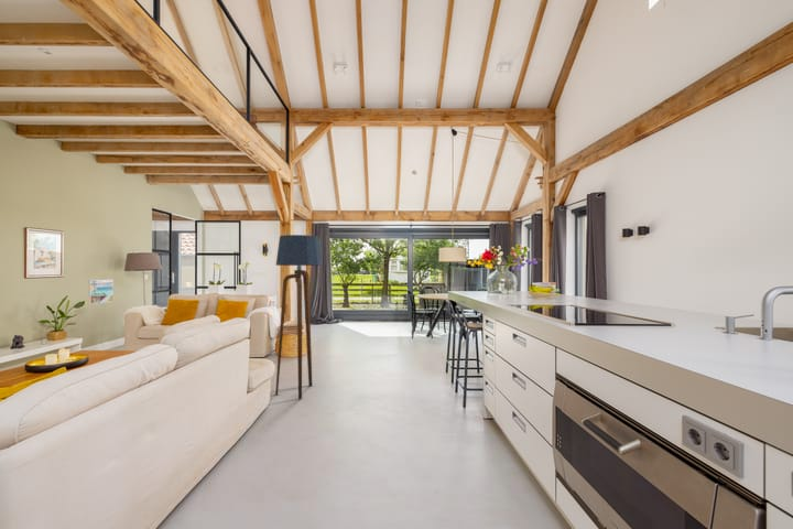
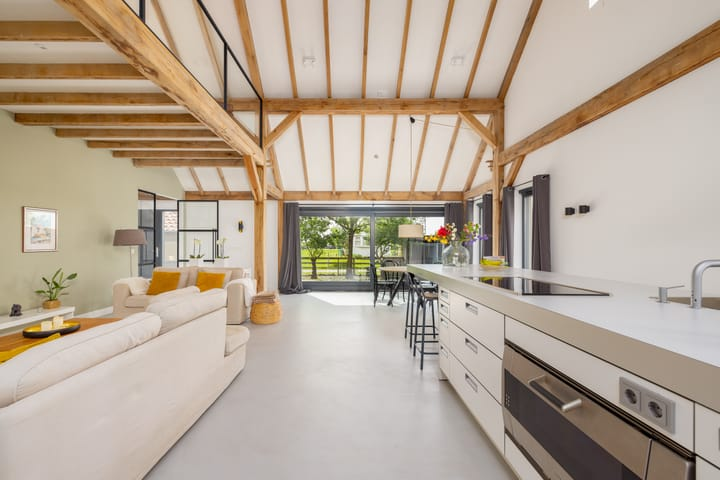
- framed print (100, 291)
- floor lamp (298, 313)
